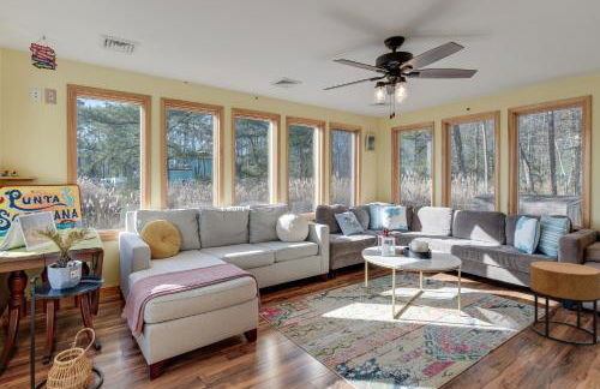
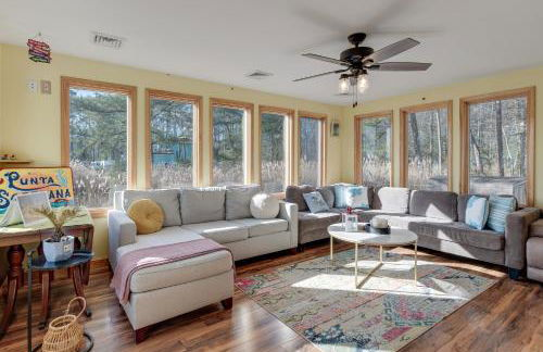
- side table (563, 299)
